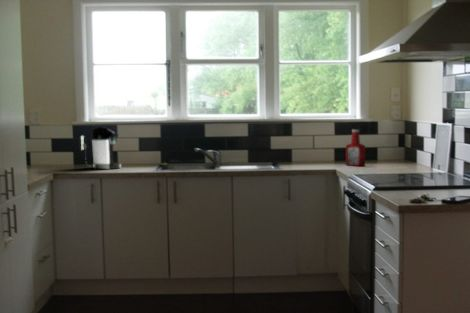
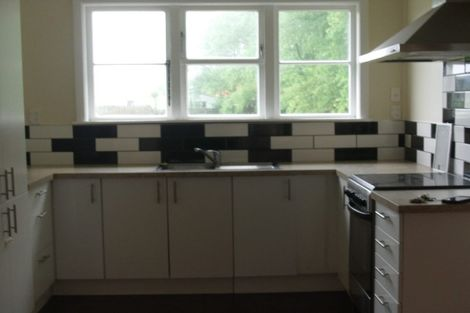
- soap bottle (355, 147)
- coffee maker (102, 148)
